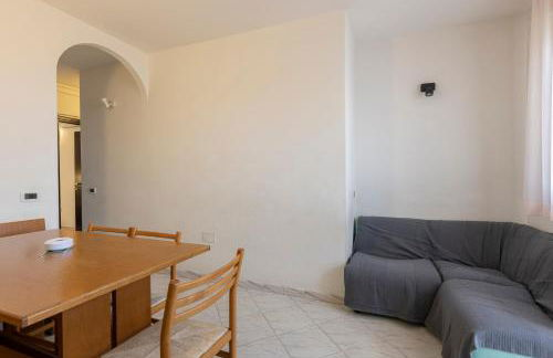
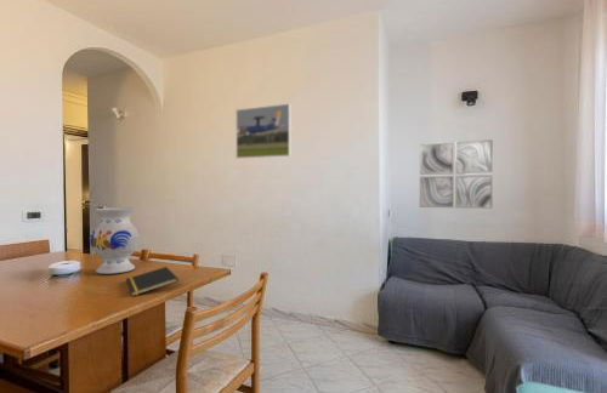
+ wall art (455, 173)
+ vase (115, 239)
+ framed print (262, 131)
+ notepad (151, 279)
